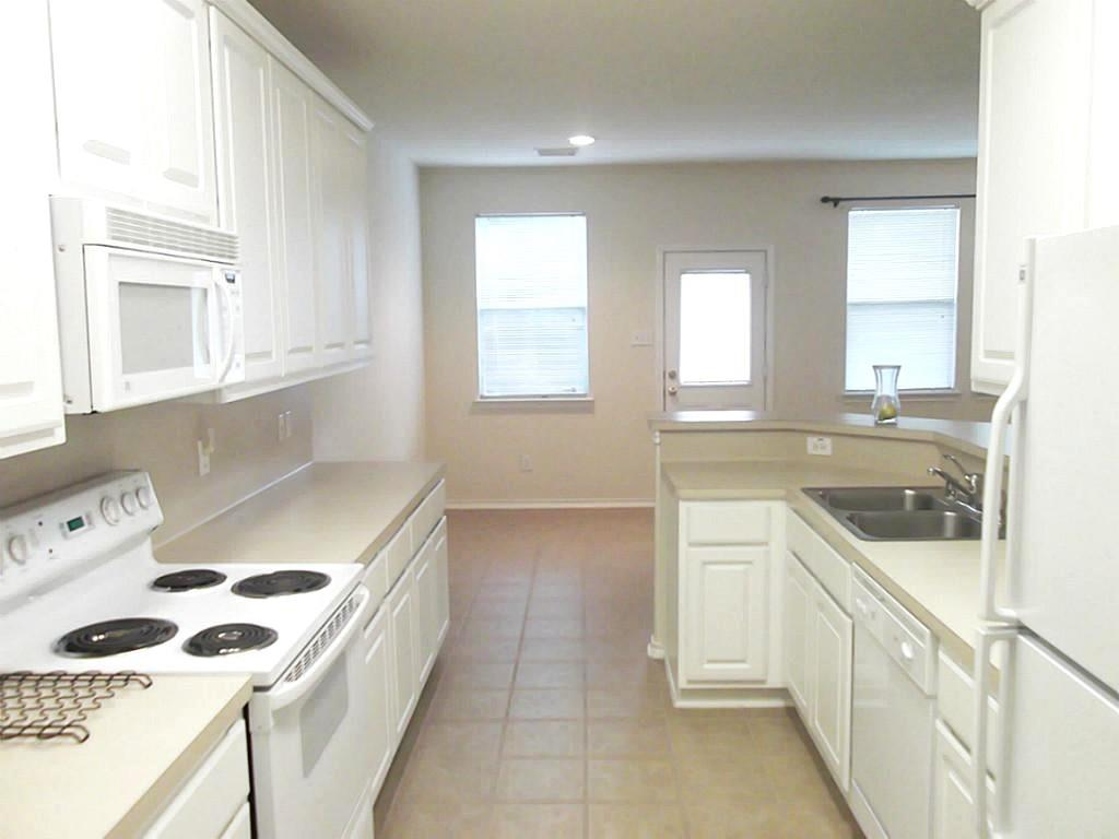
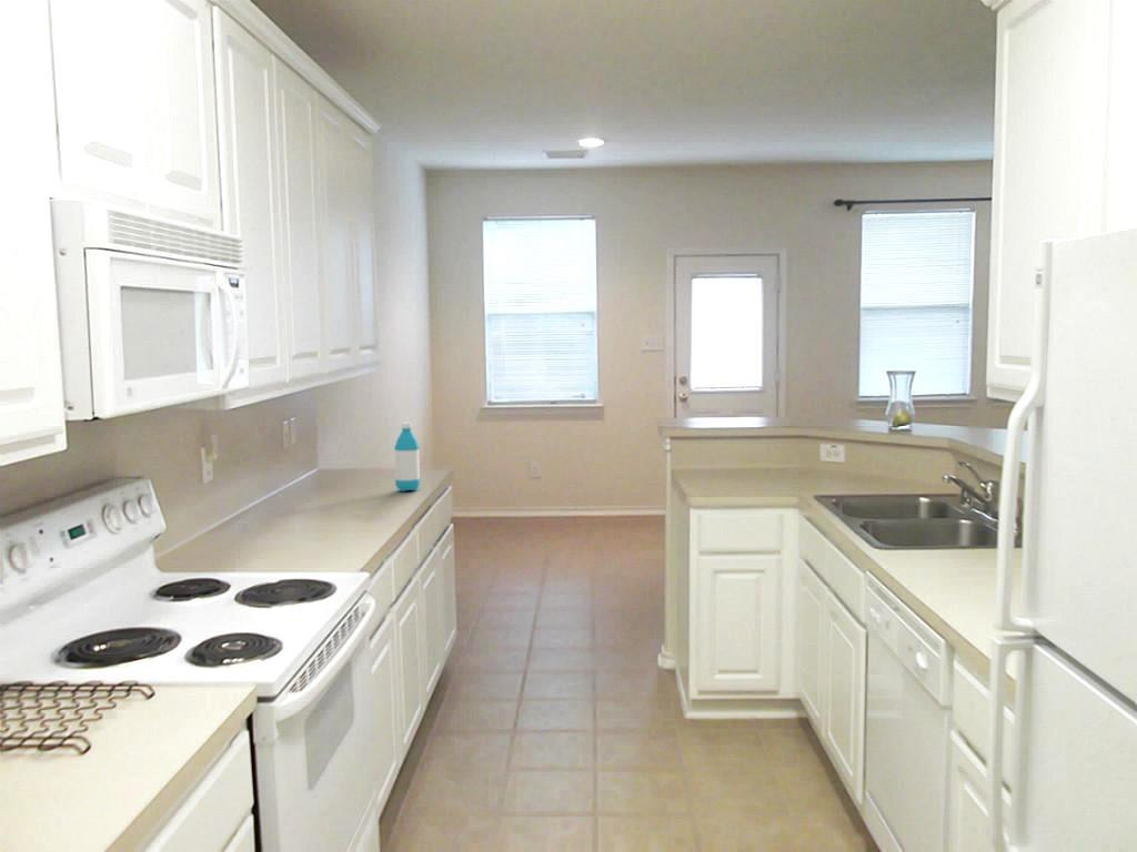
+ water bottle (406, 456)
